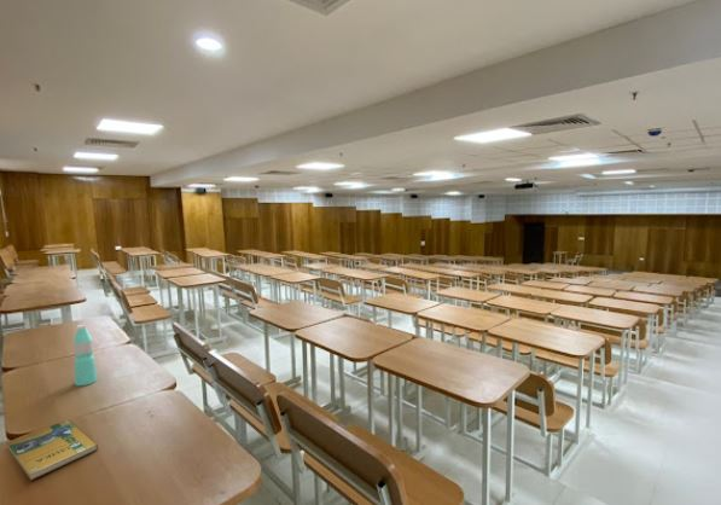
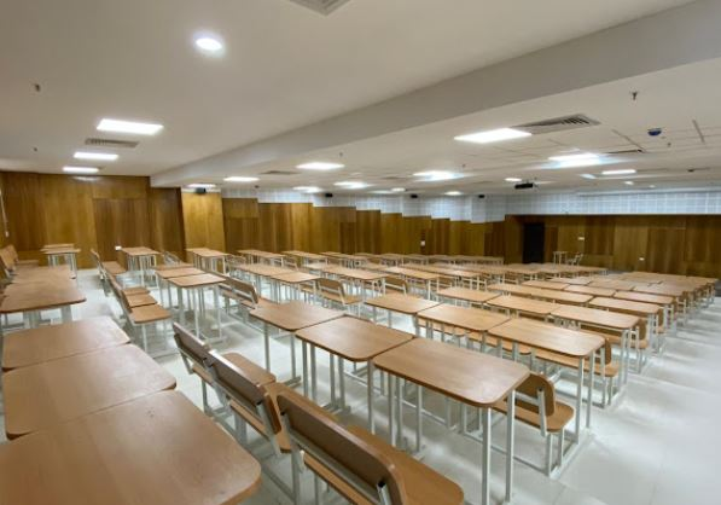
- booklet (52, 446)
- water bottle (83, 353)
